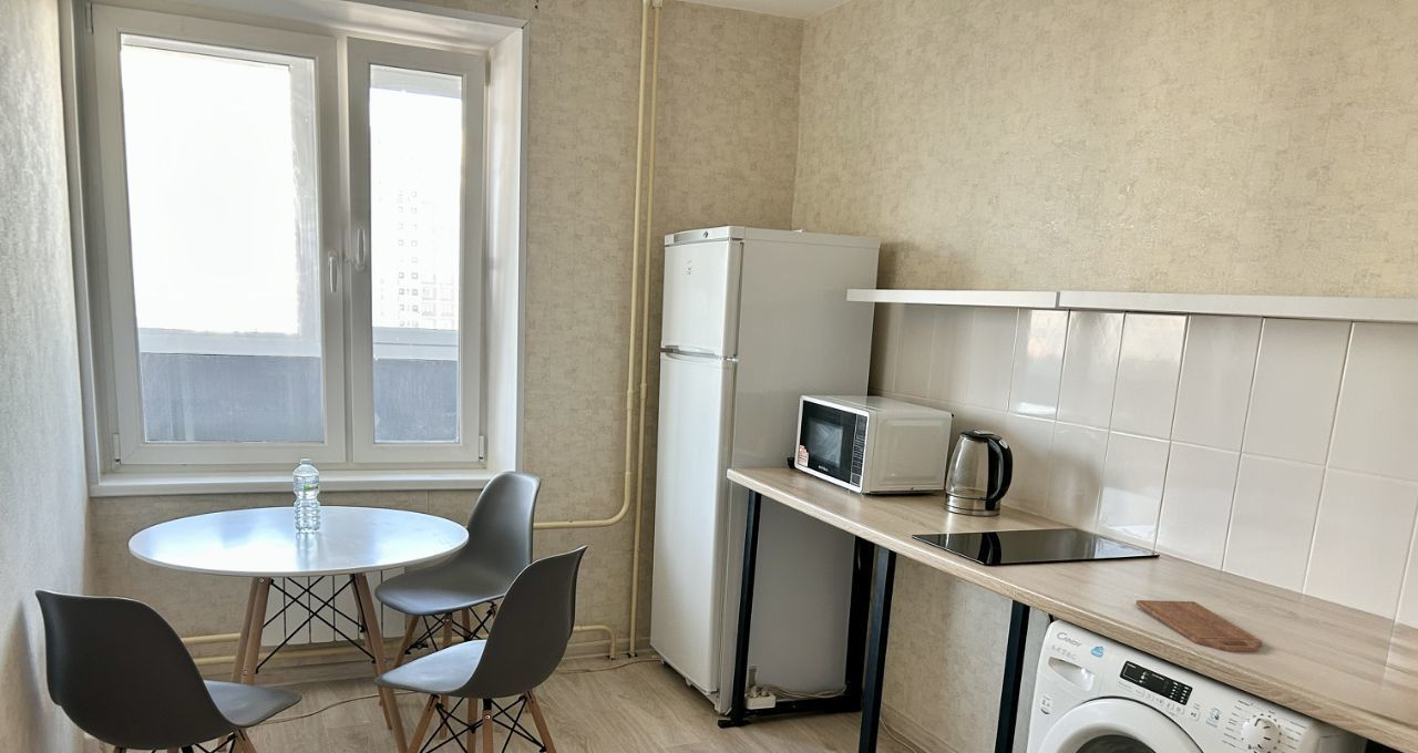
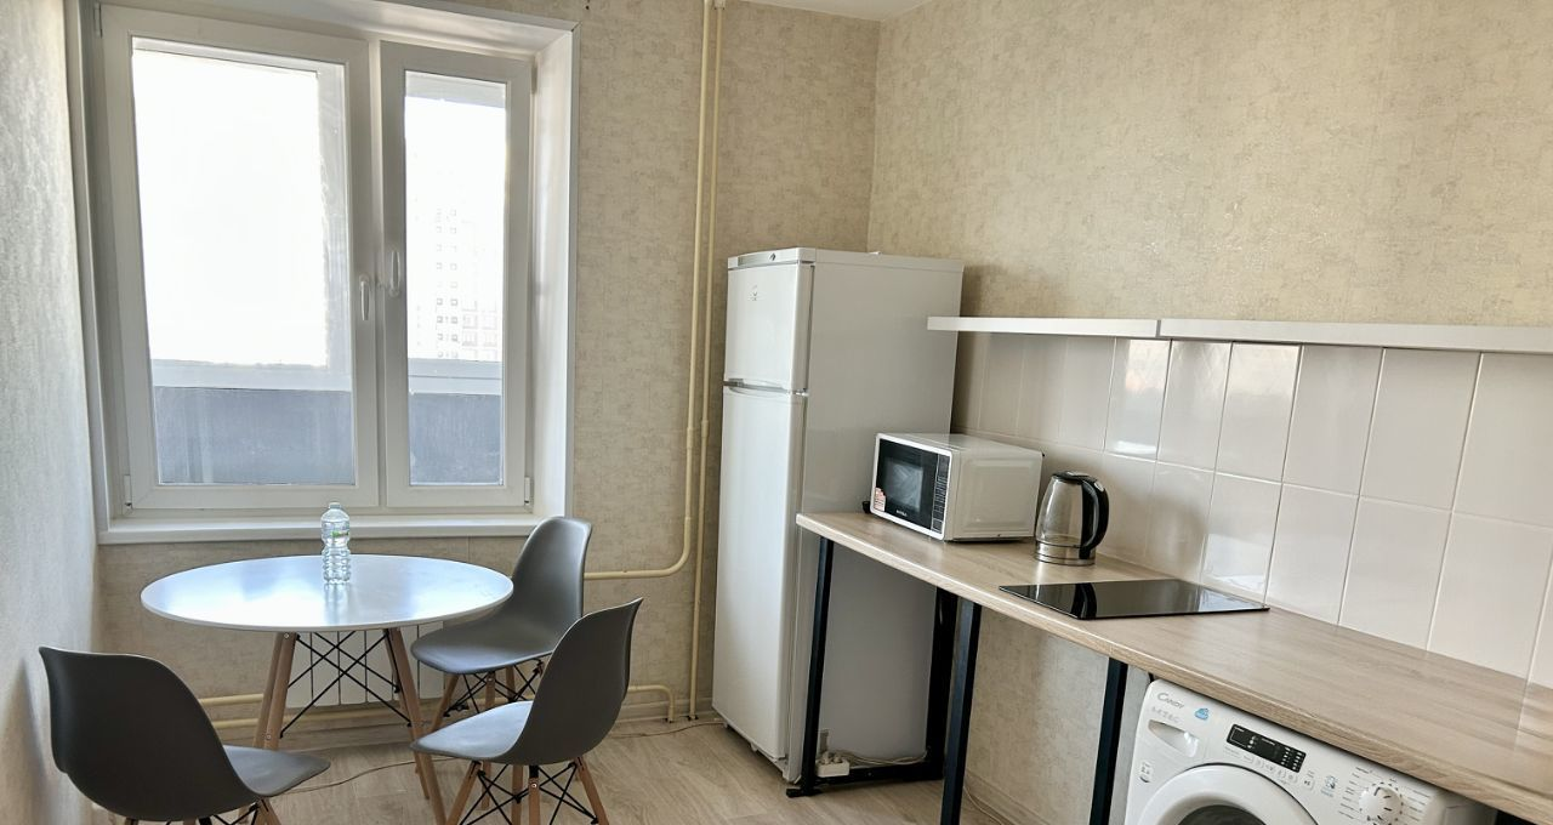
- cutting board (1200, 625)
